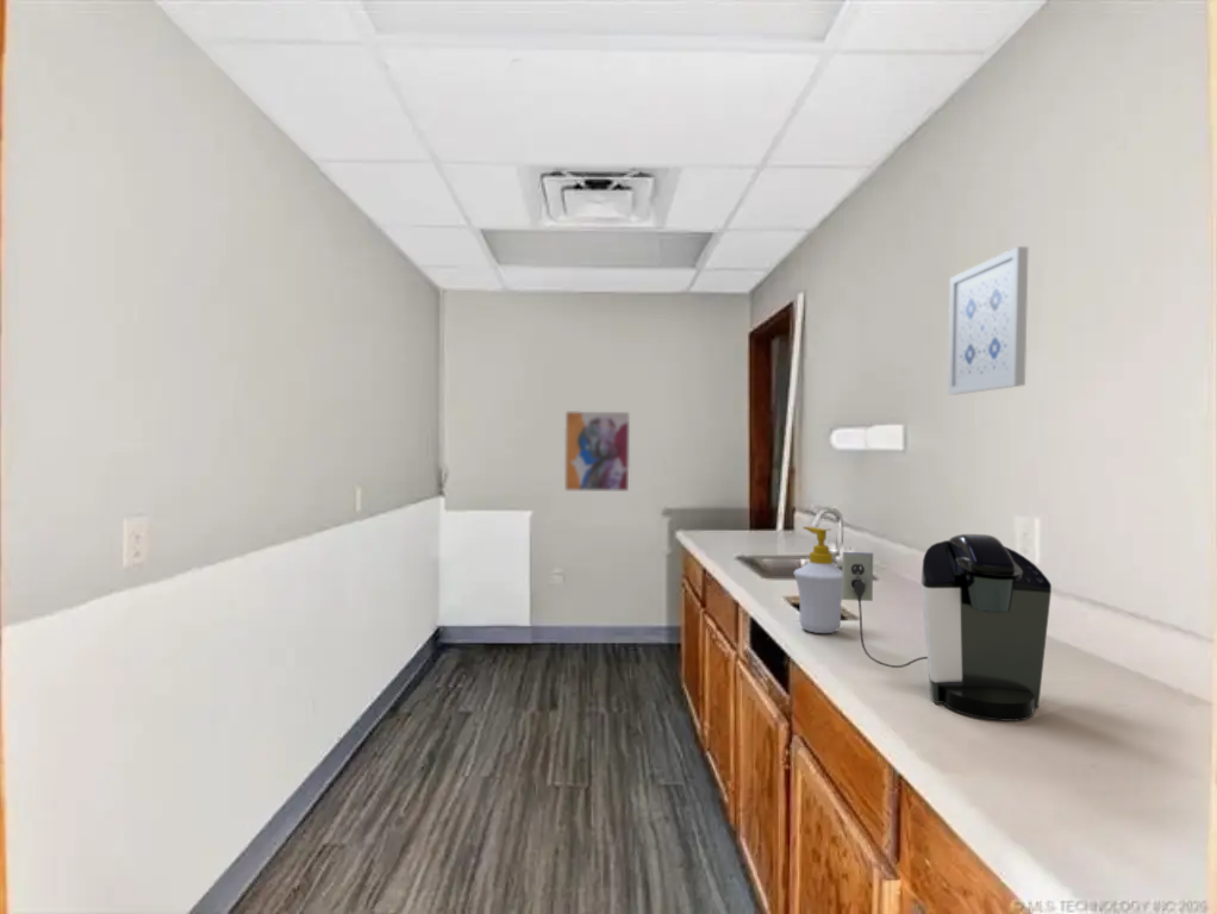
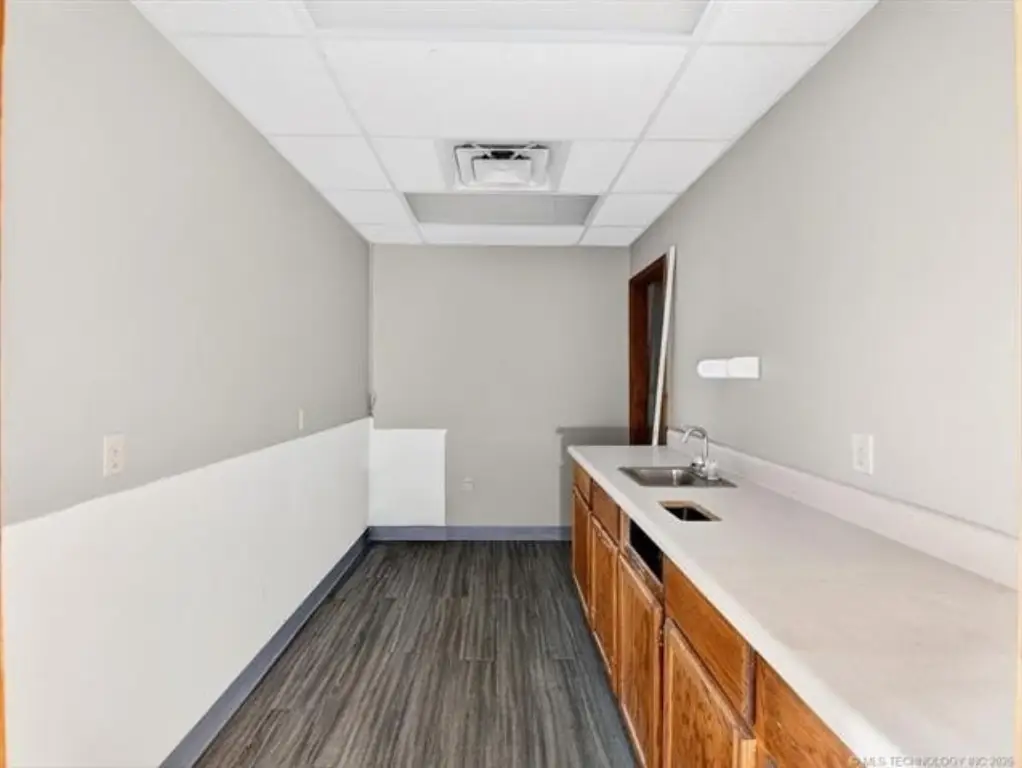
- soap bottle (820, 578)
- wall art (984, 326)
- coffee maker (944, 615)
- wall art (597, 451)
